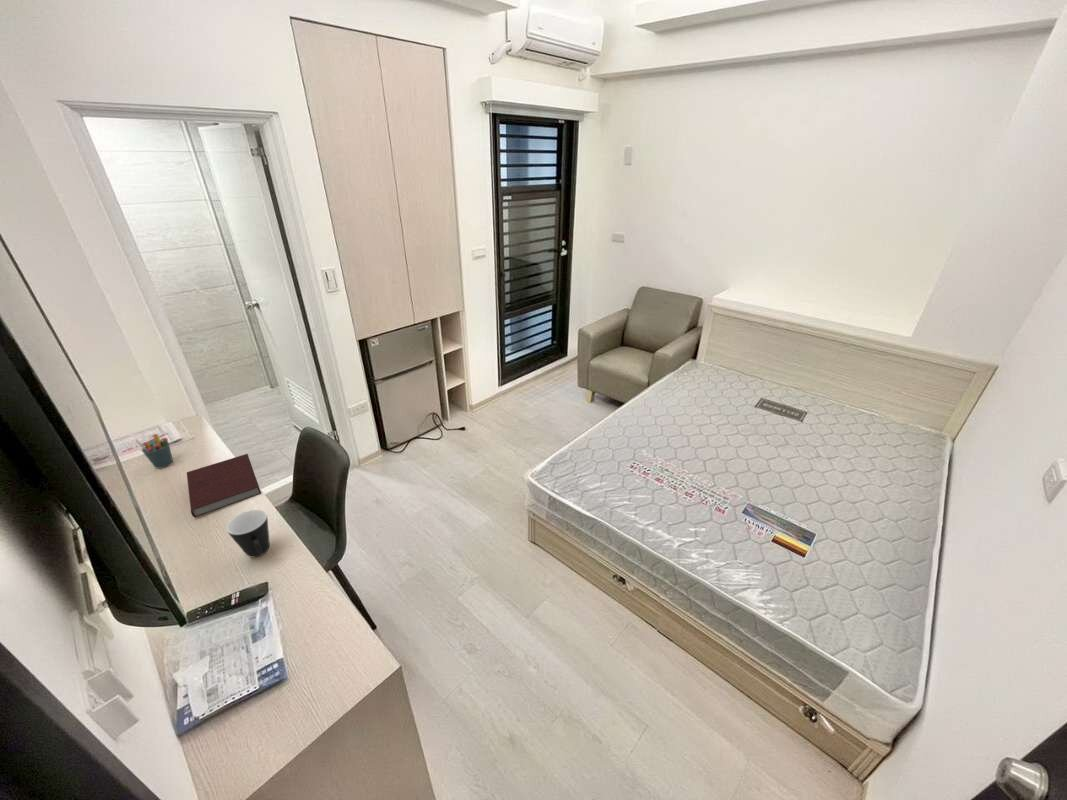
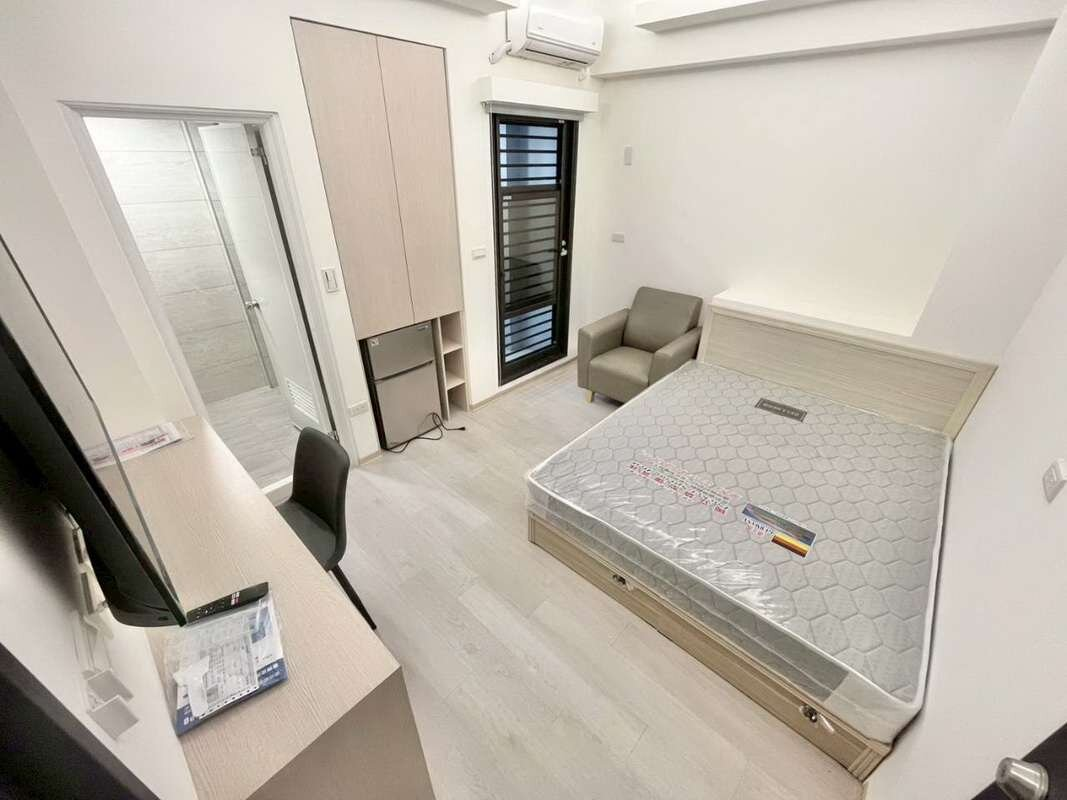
- mug (254, 539)
- notebook (222, 482)
- pen holder (157, 450)
